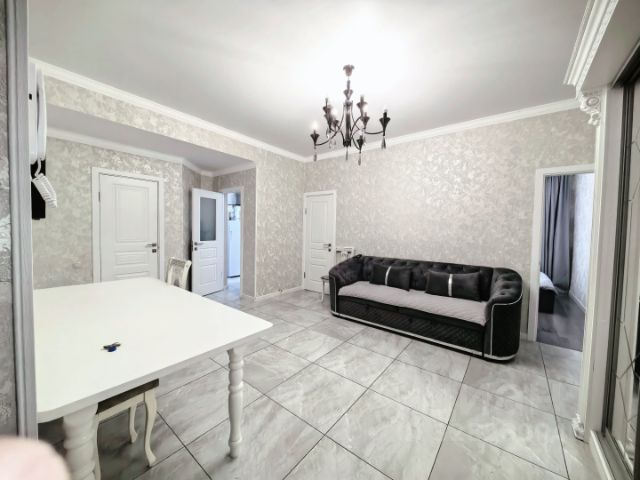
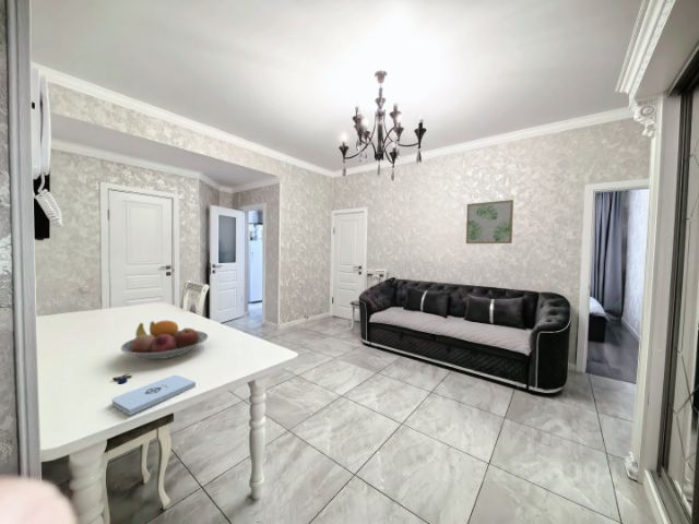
+ wall art (488, 223)
+ notepad (155, 392)
+ fruit bowl (167, 337)
